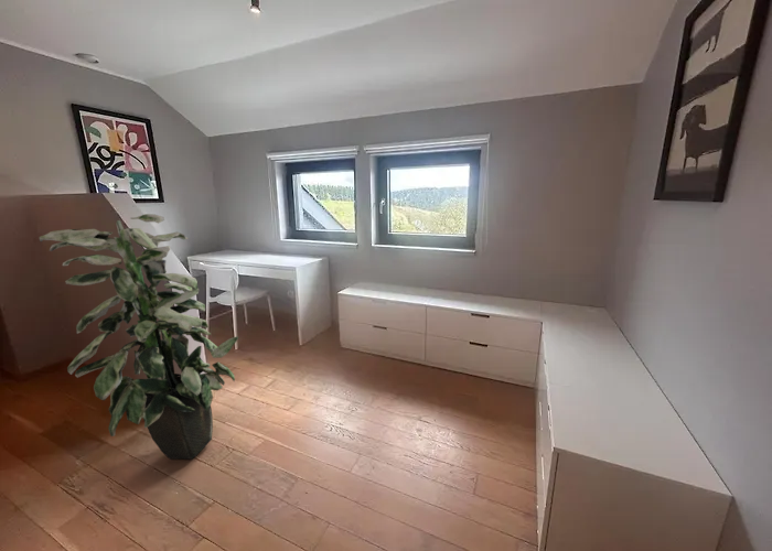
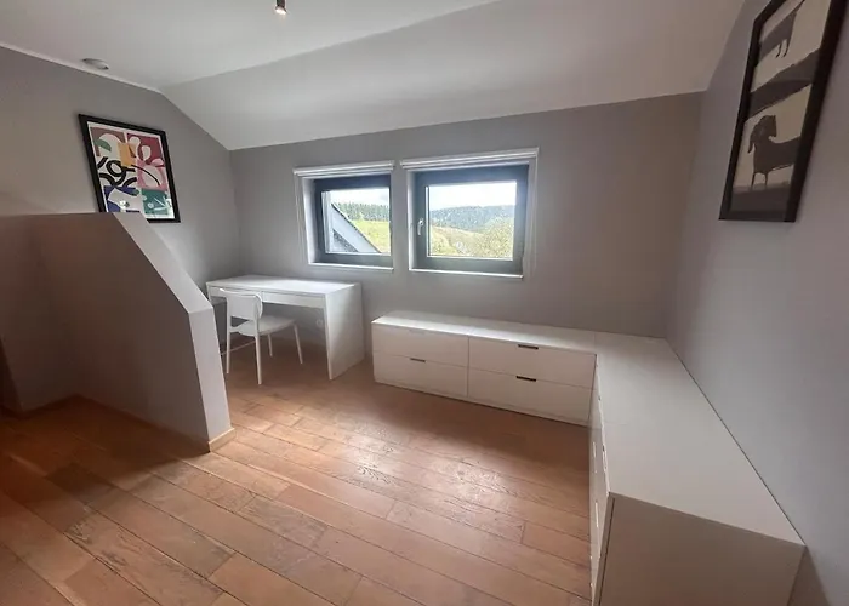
- indoor plant (157, 344)
